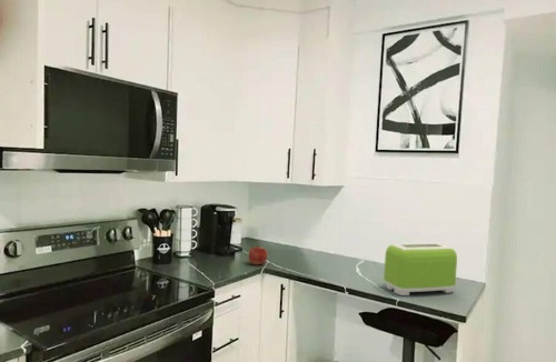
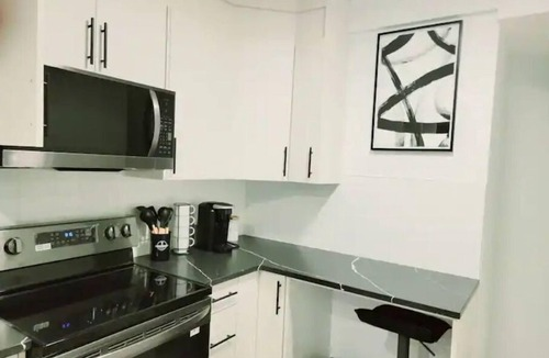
- toaster (419, 267)
- apple (257, 254)
